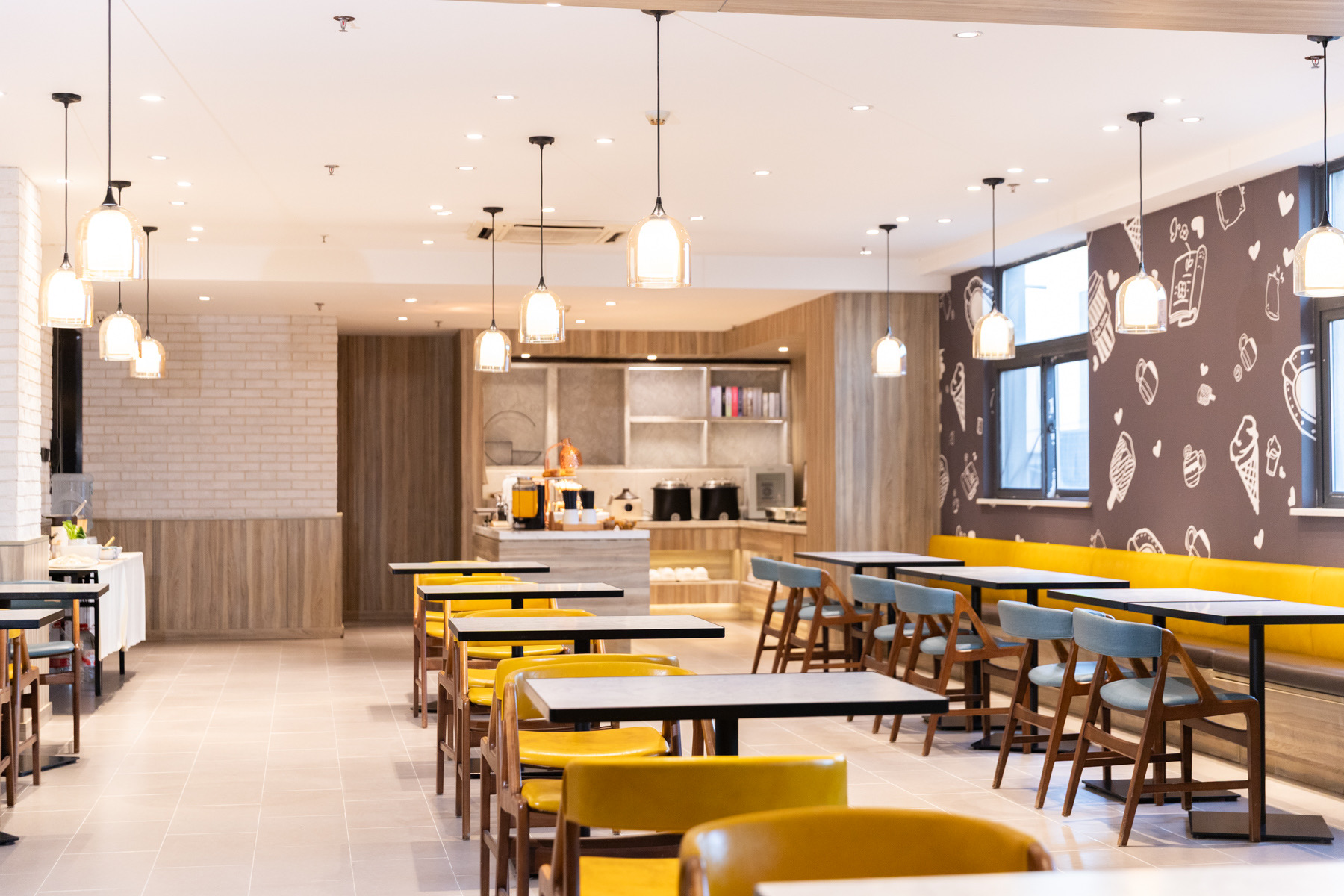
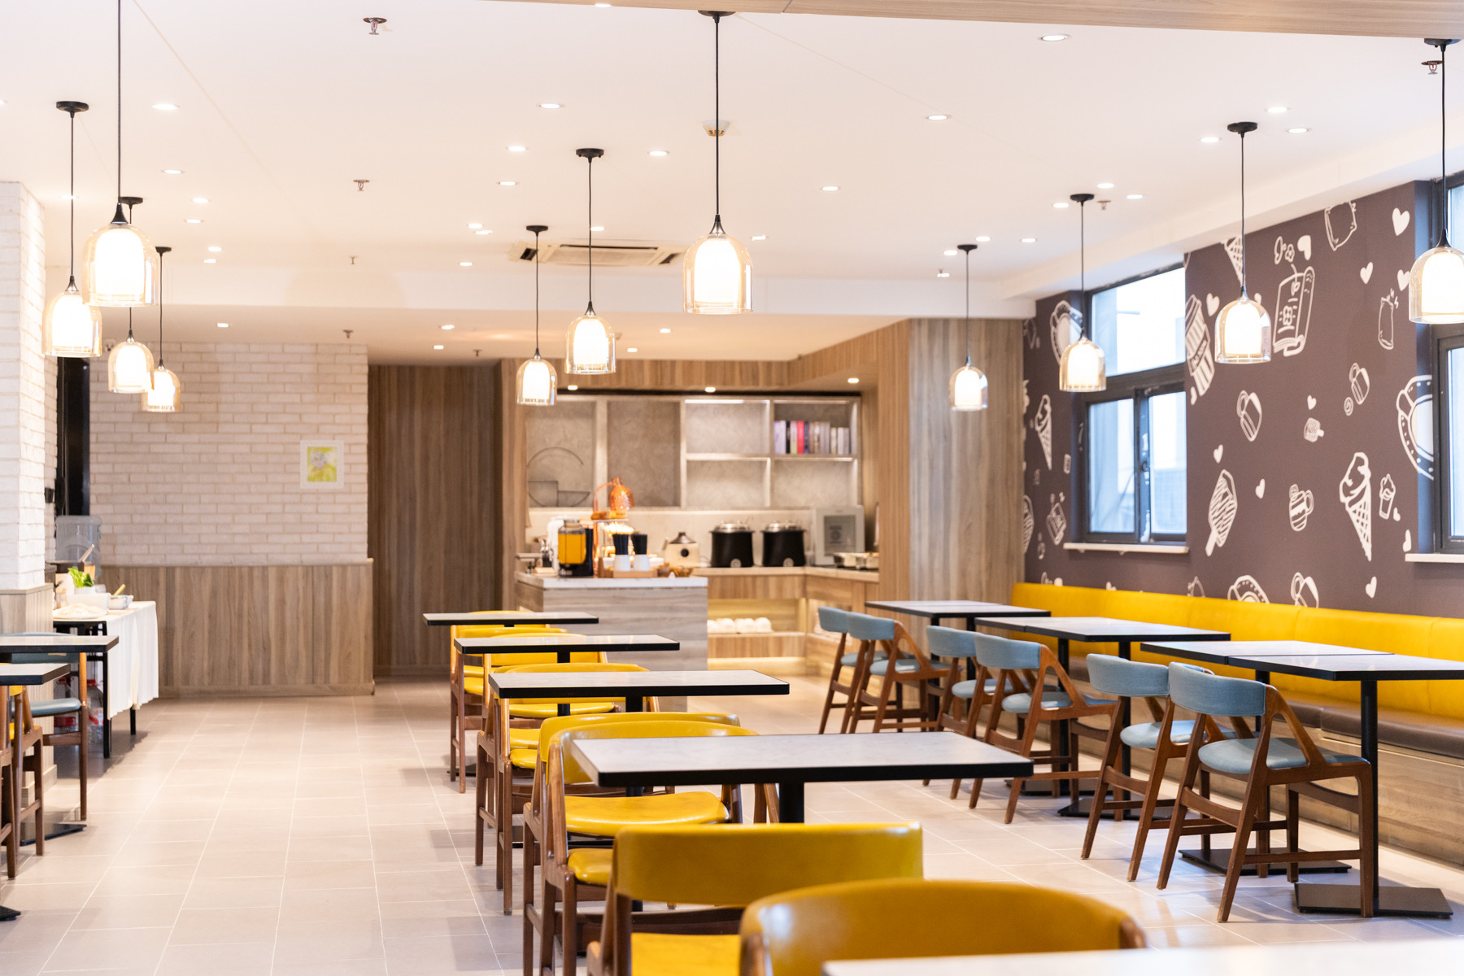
+ wall art (322, 464)
